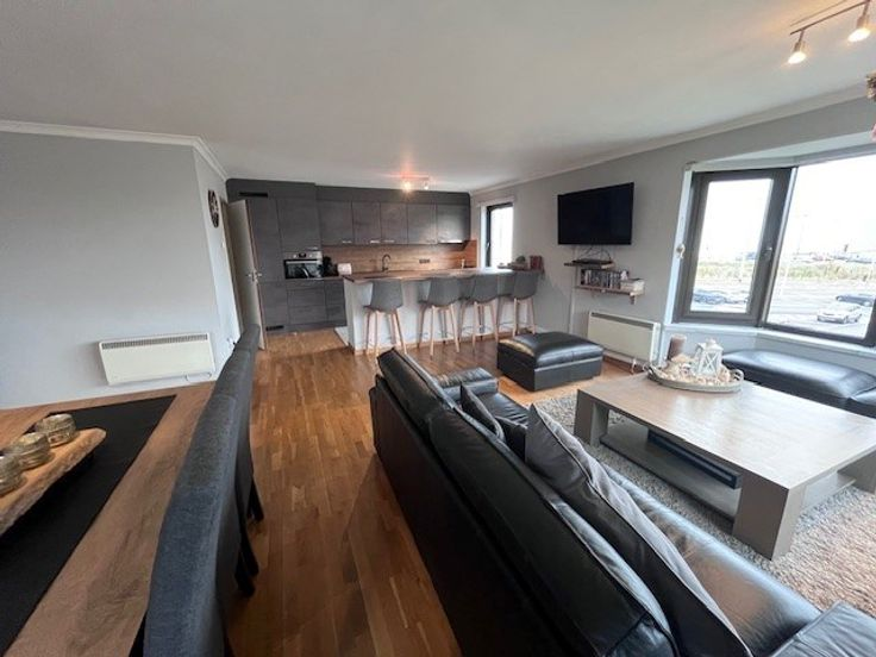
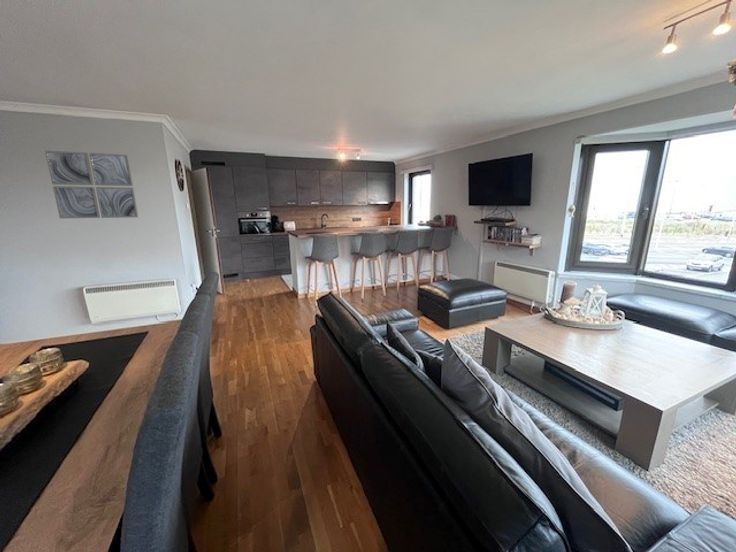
+ wall art (95, 184)
